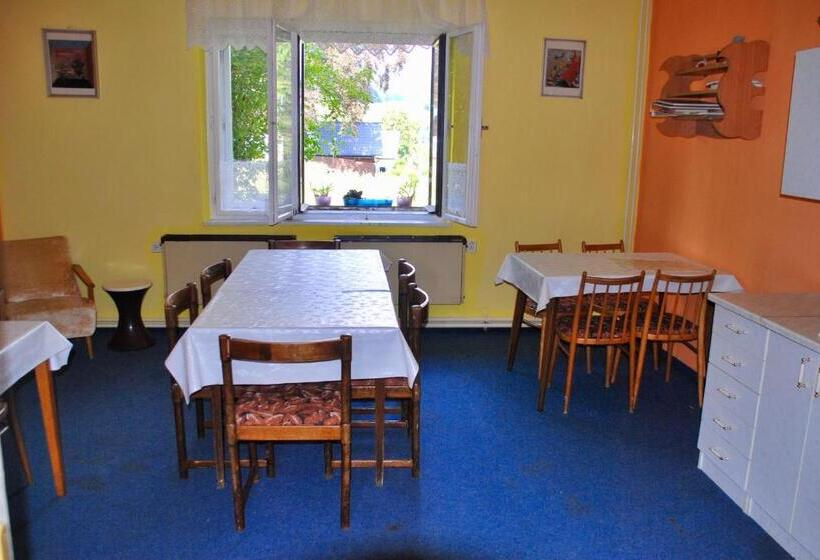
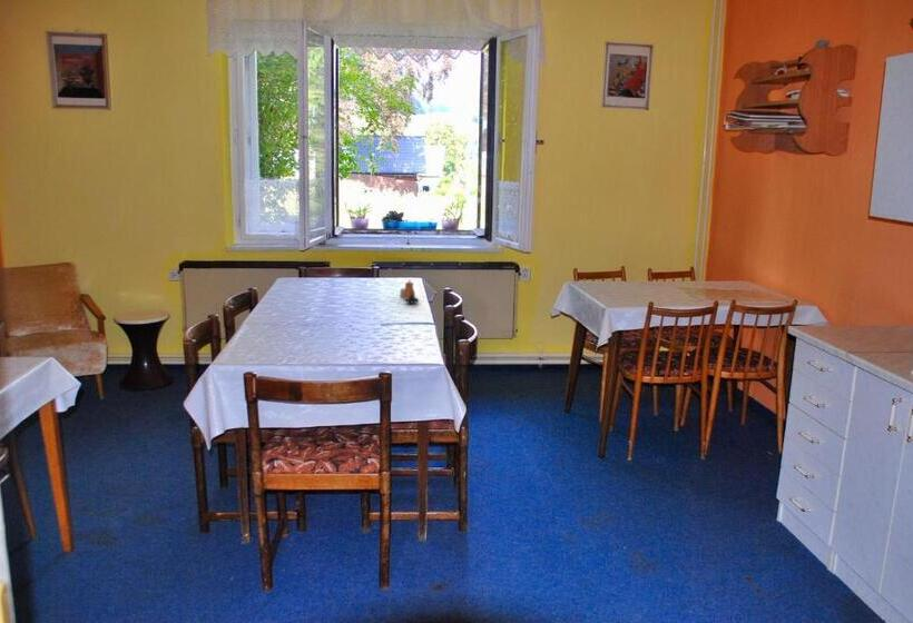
+ teapot (409, 289)
